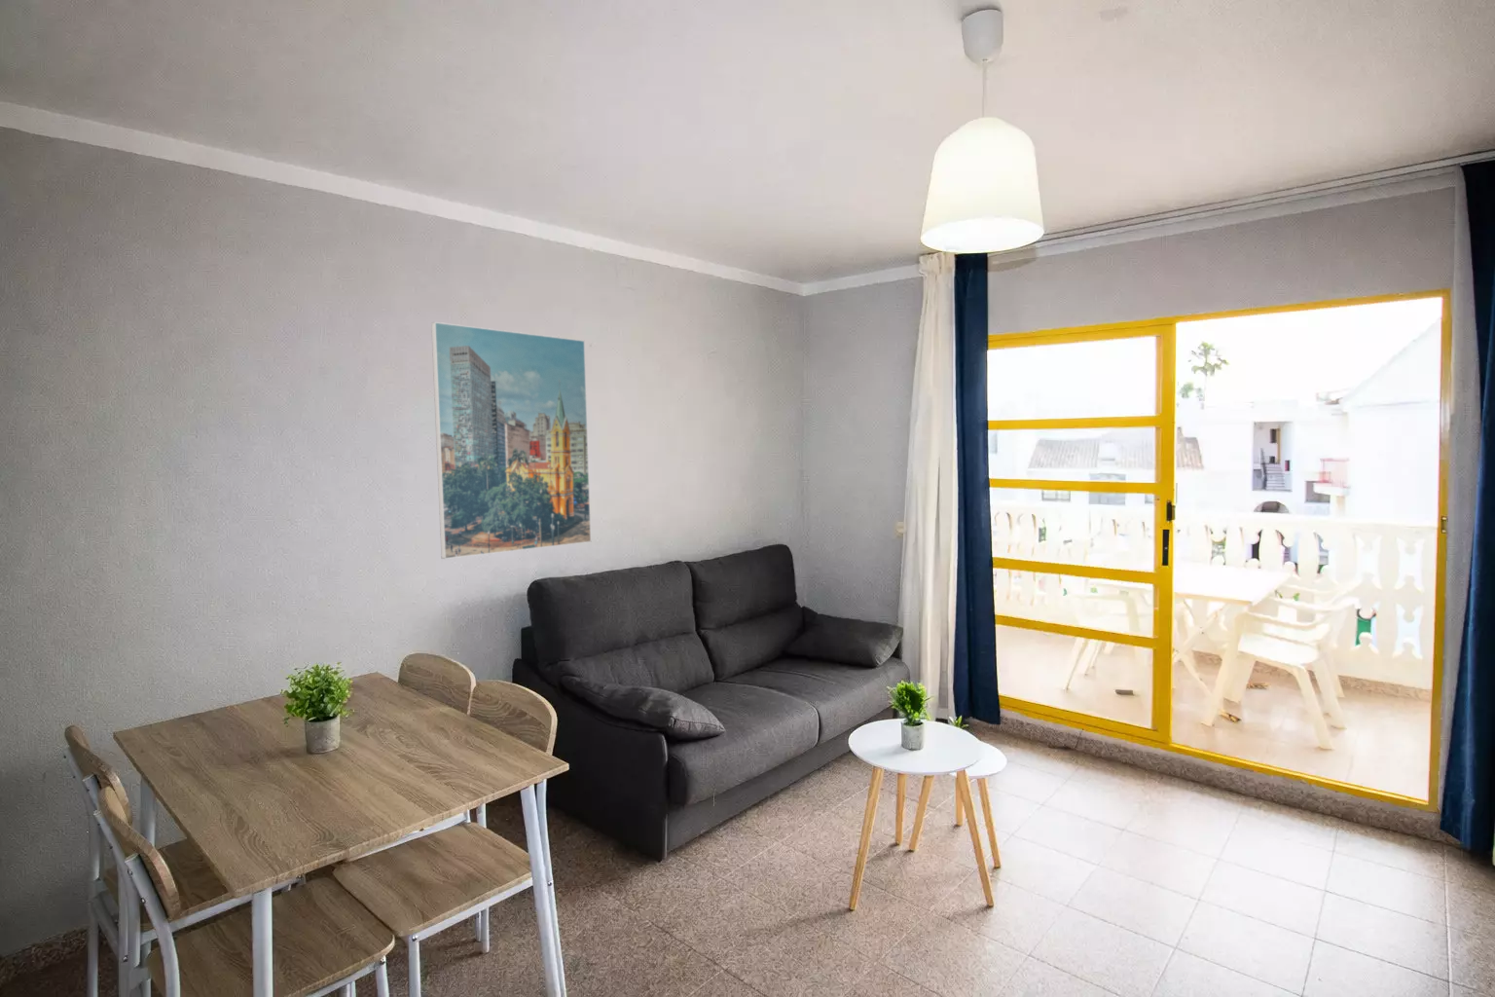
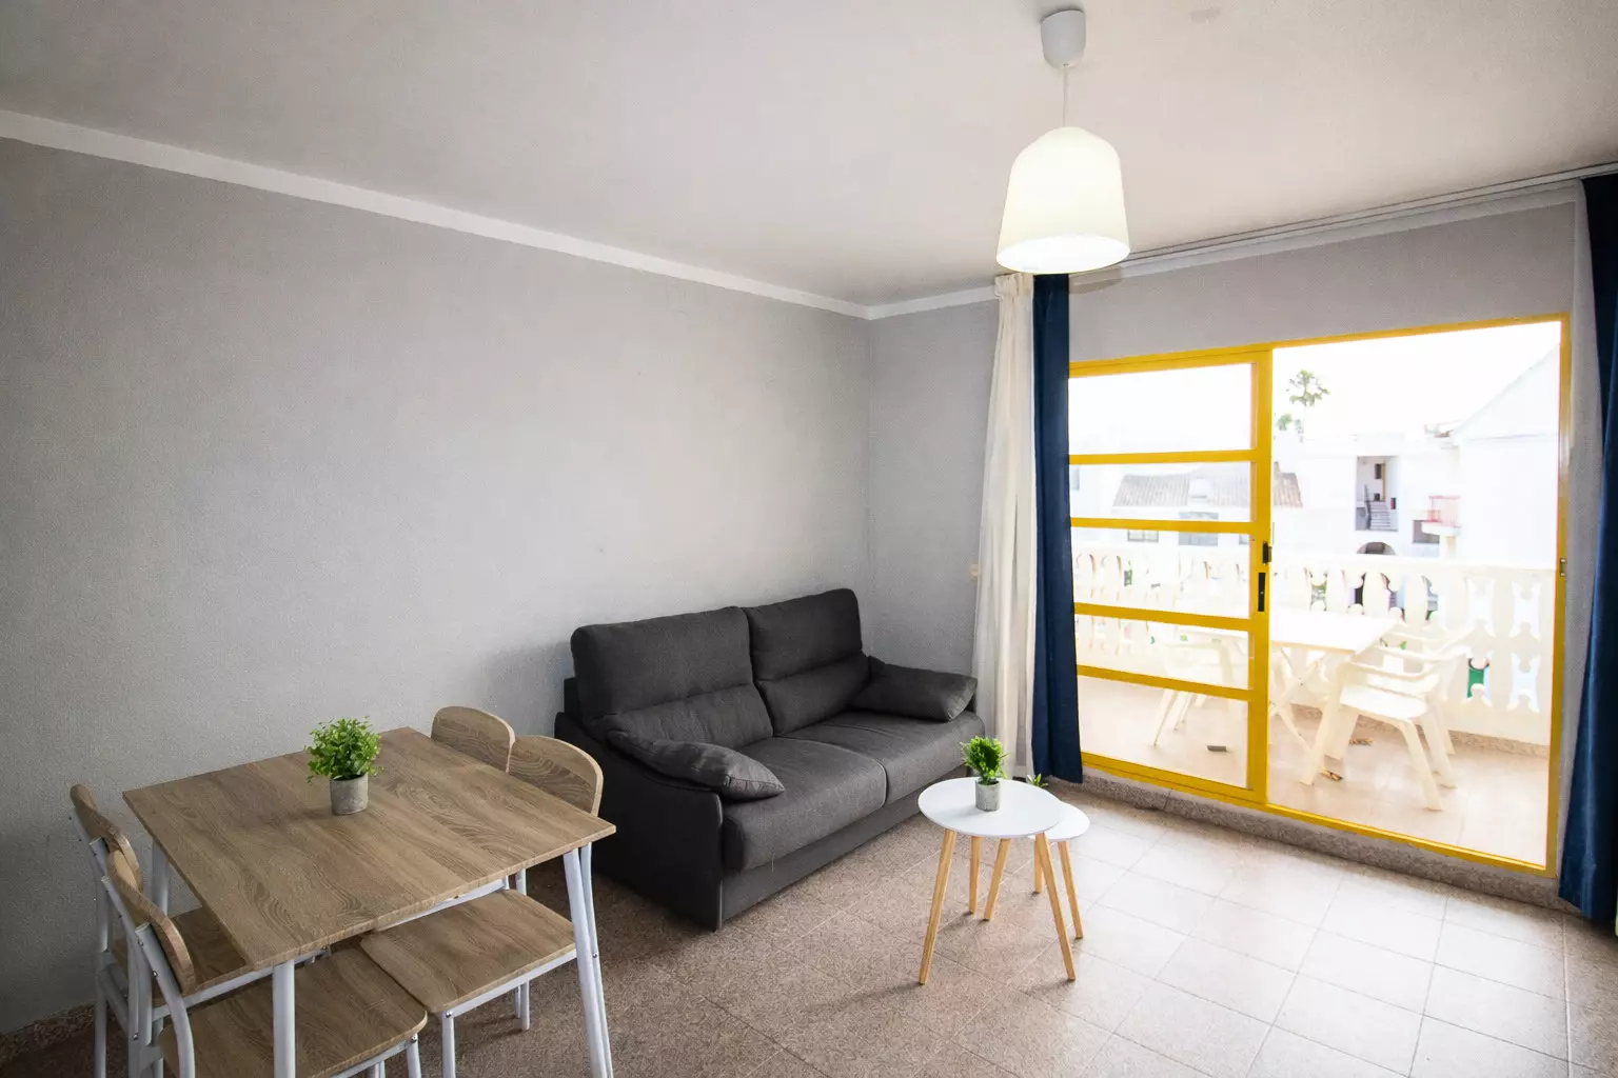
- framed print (518, 441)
